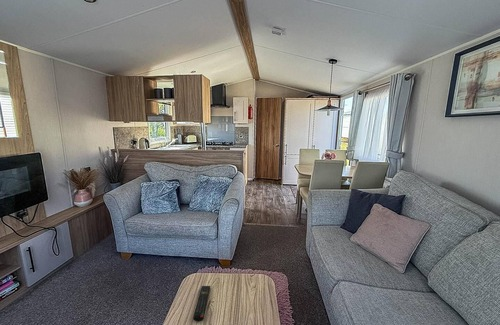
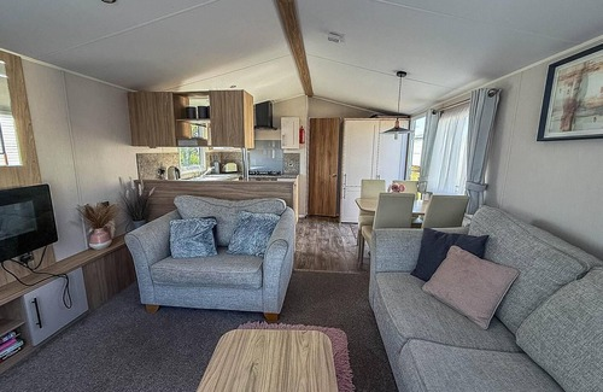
- remote control (202, 301)
